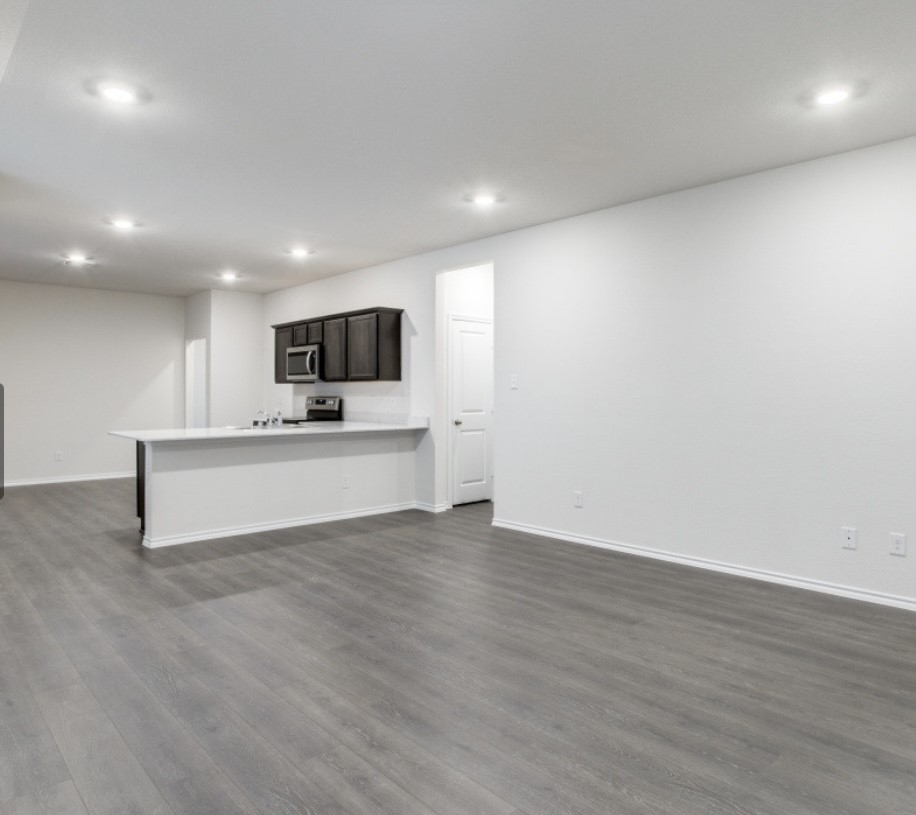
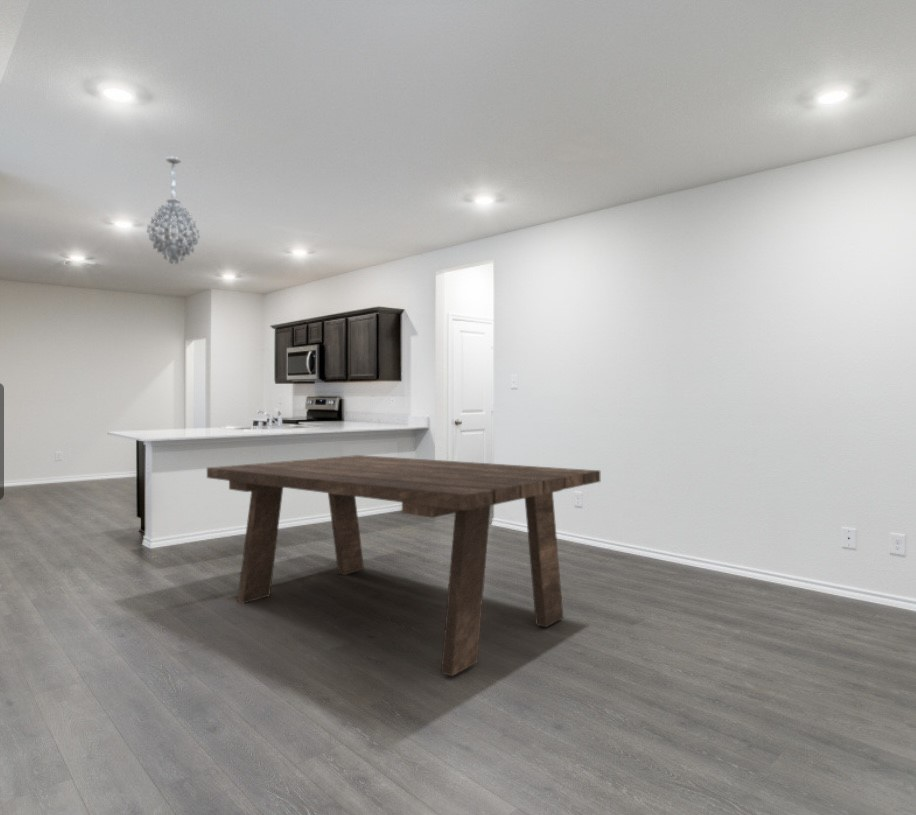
+ dining table (403, 513)
+ chandelier (173, 211)
